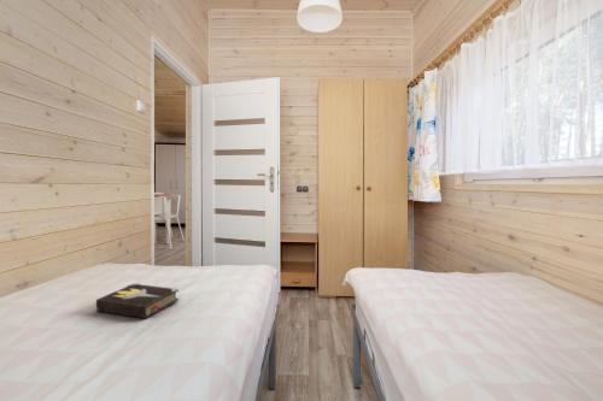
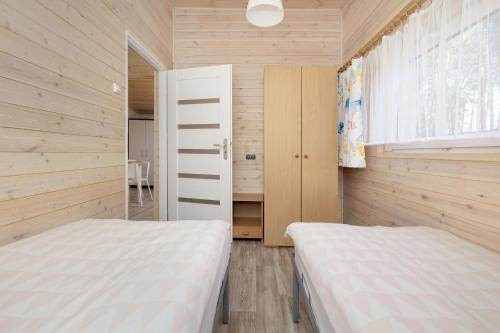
- hardback book (139, 299)
